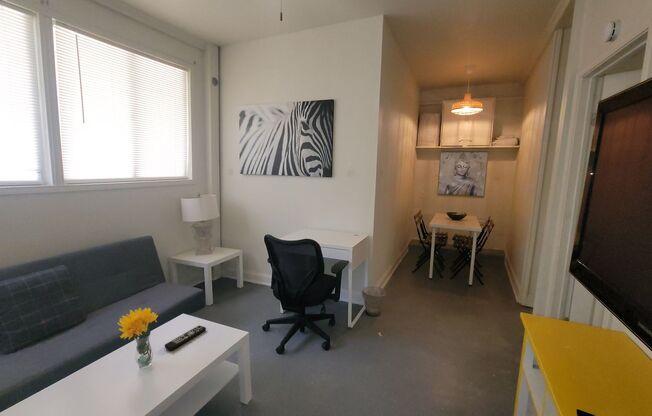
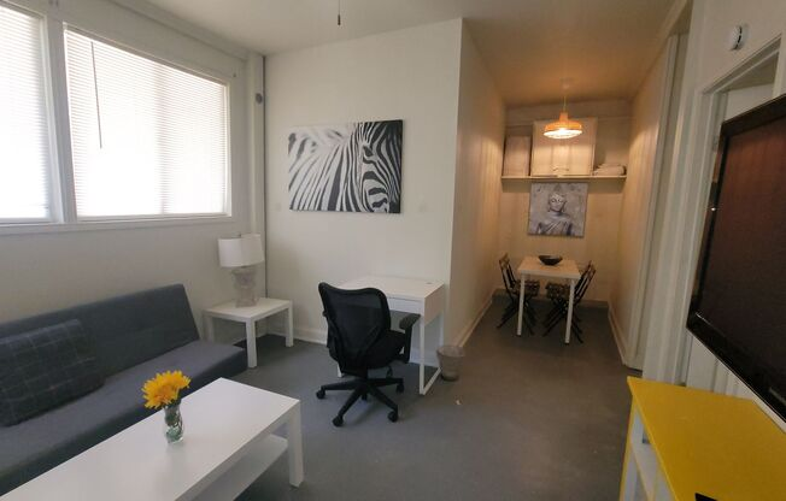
- remote control (186, 337)
